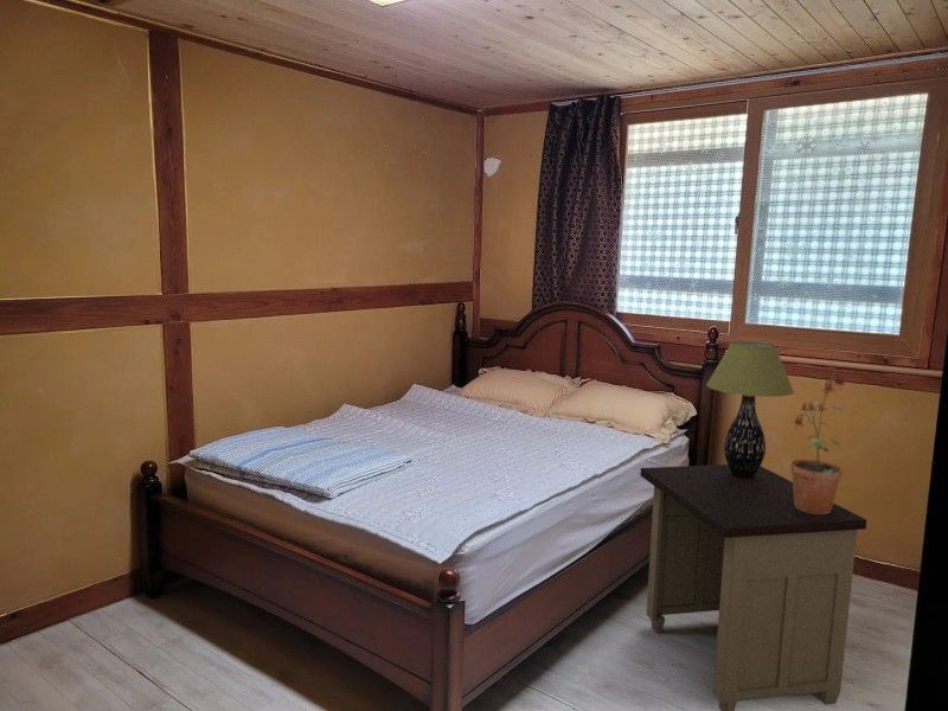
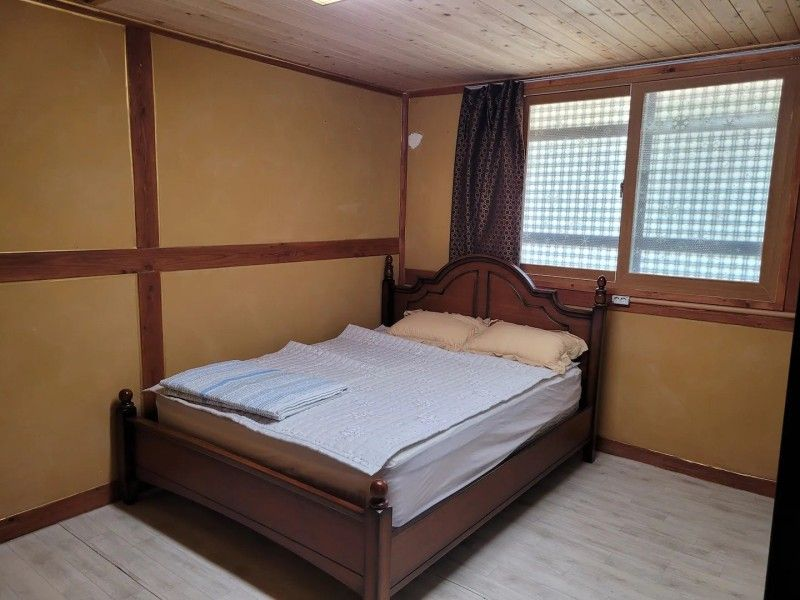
- potted plant (814, 440)
- nightstand (736, 578)
- table lamp (747, 410)
